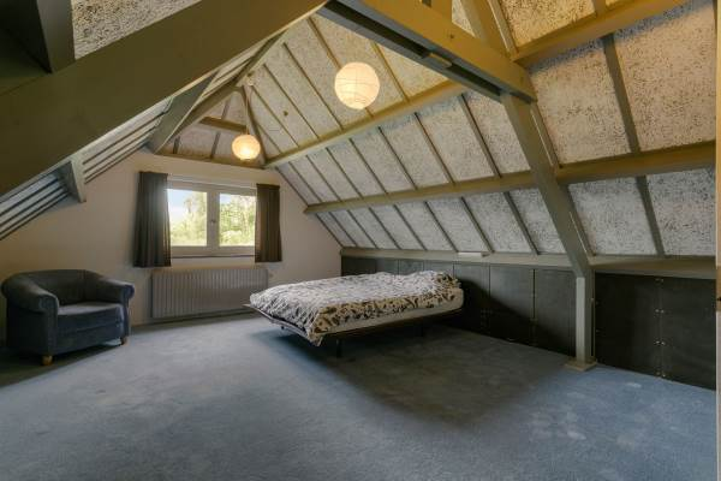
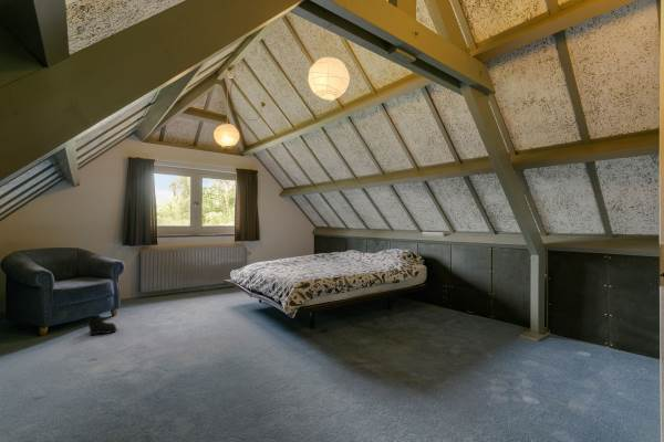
+ boots (102, 323)
